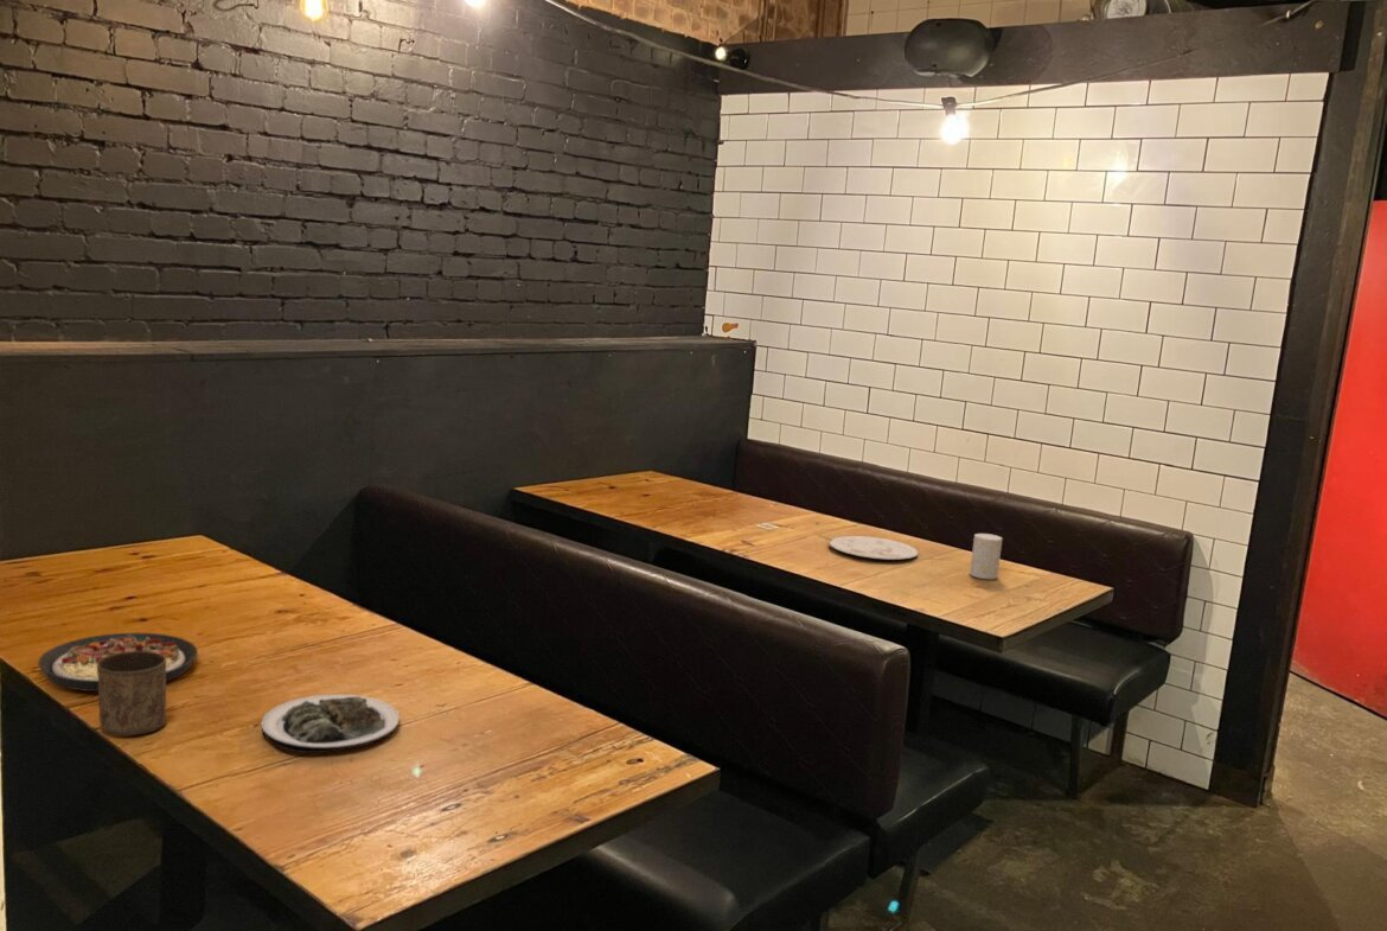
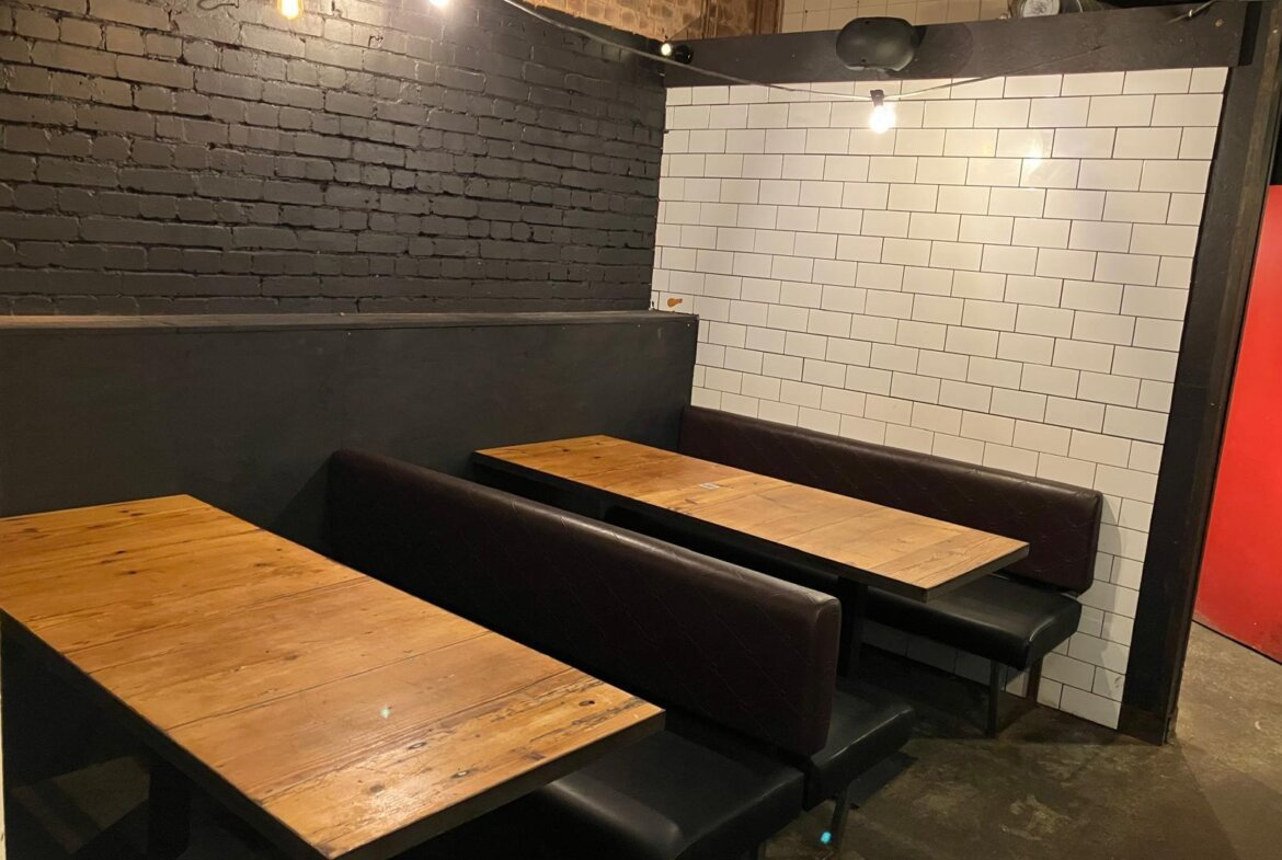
- plate (873, 548)
- plate (331, 718)
- plate (119, 652)
- cup (132, 693)
- cup (985, 555)
